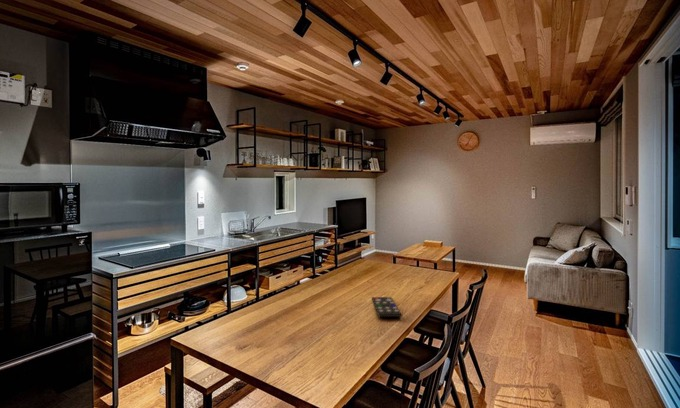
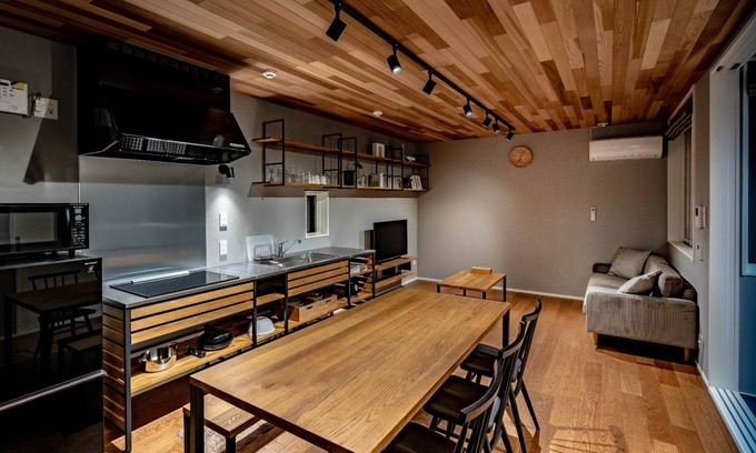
- remote control (385, 305)
